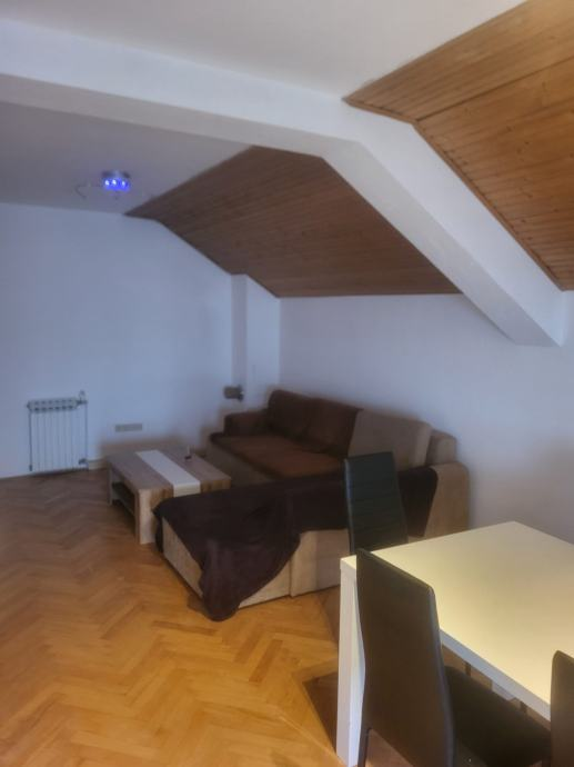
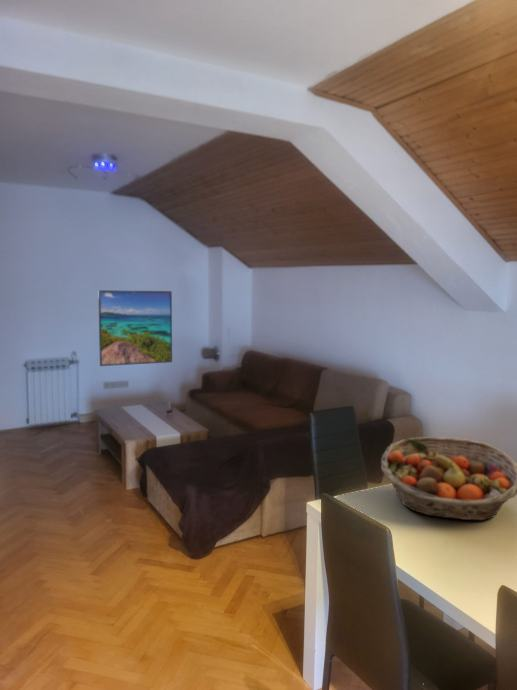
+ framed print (136, 327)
+ fruit basket (448, 476)
